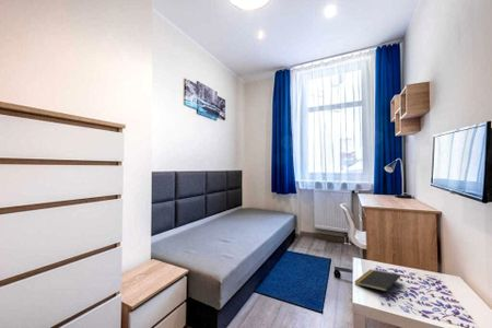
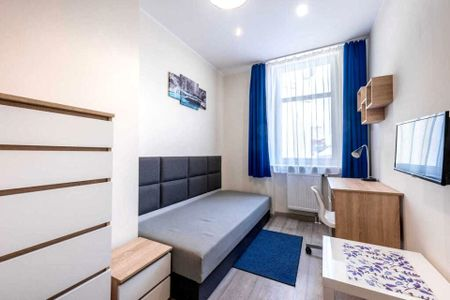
- notepad (377, 279)
